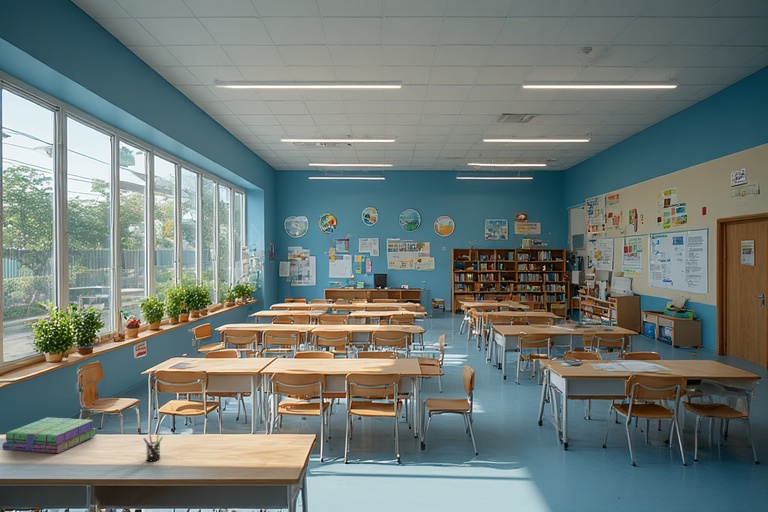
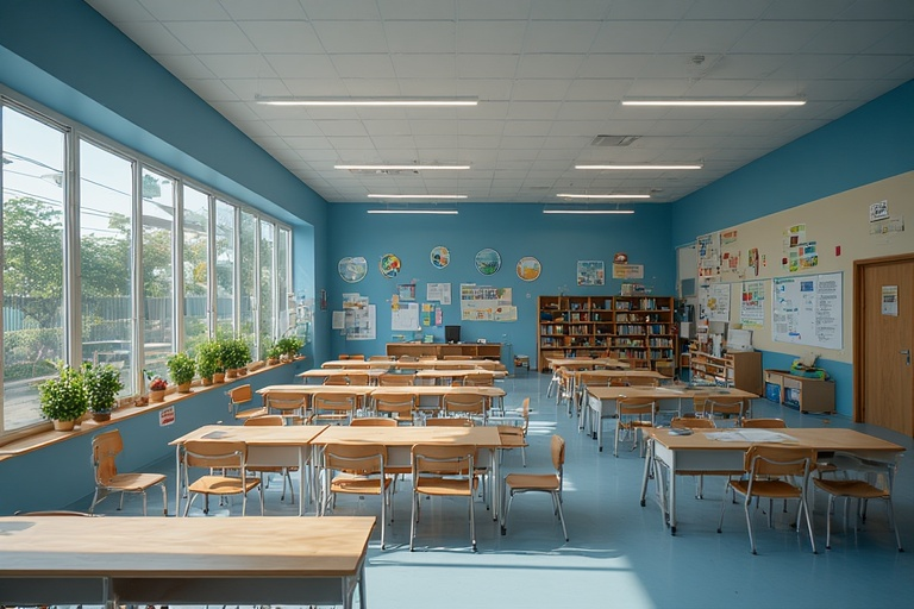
- stack of books (51, 434)
- pen holder (154, 446)
